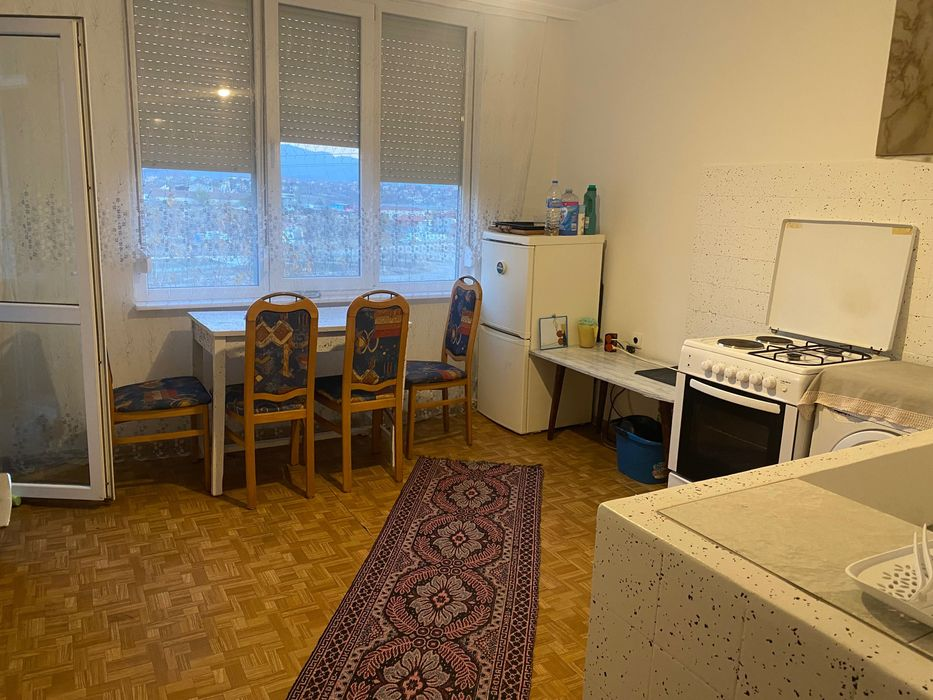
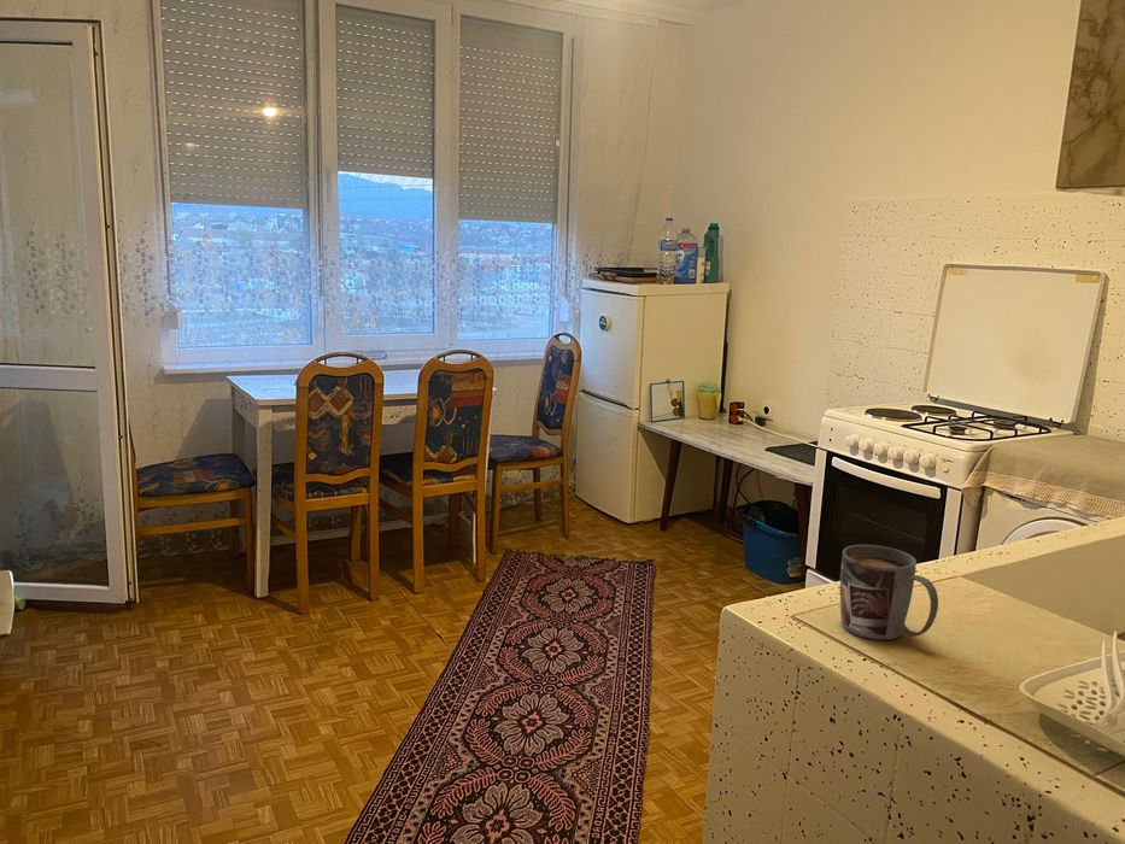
+ mug (887, 597)
